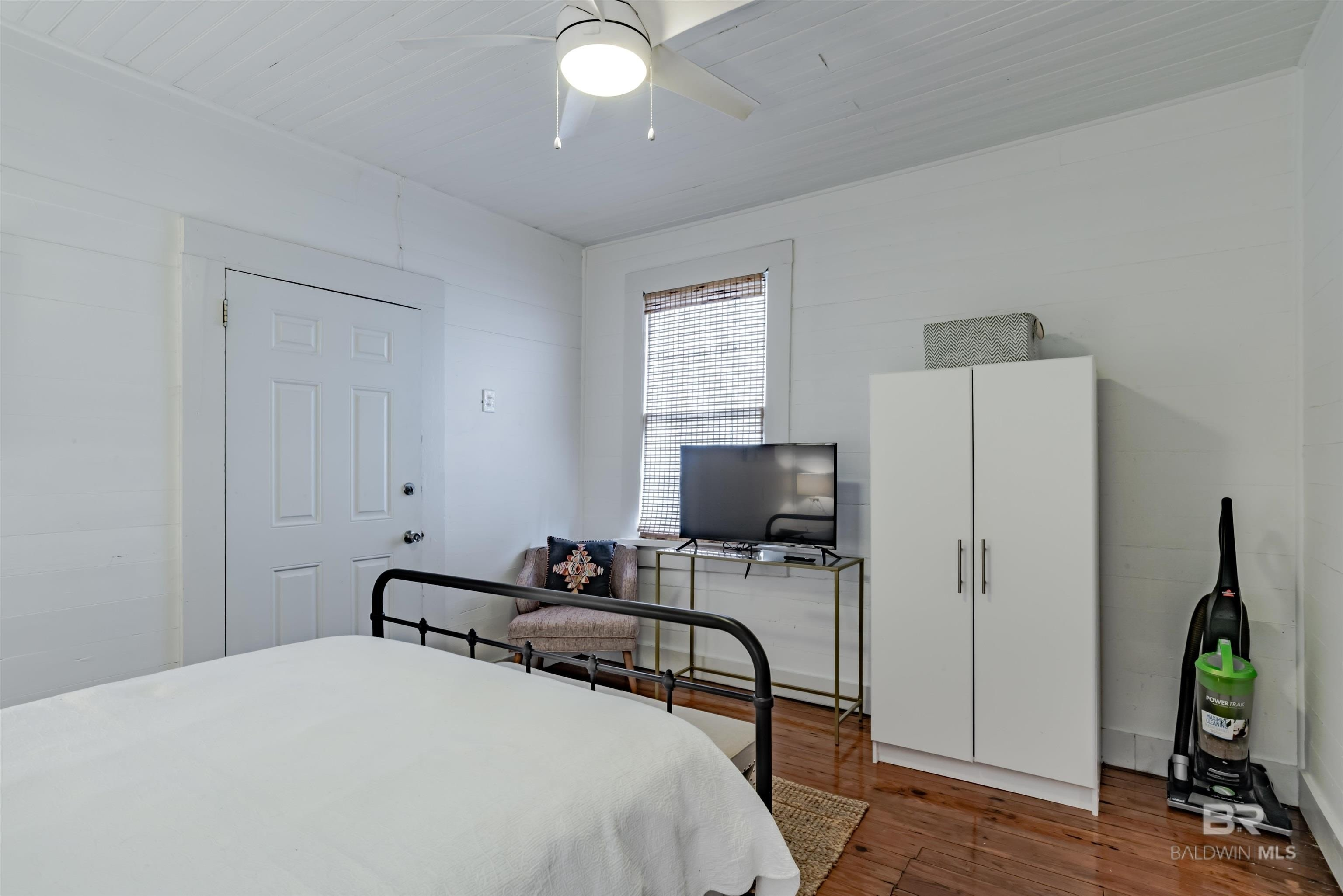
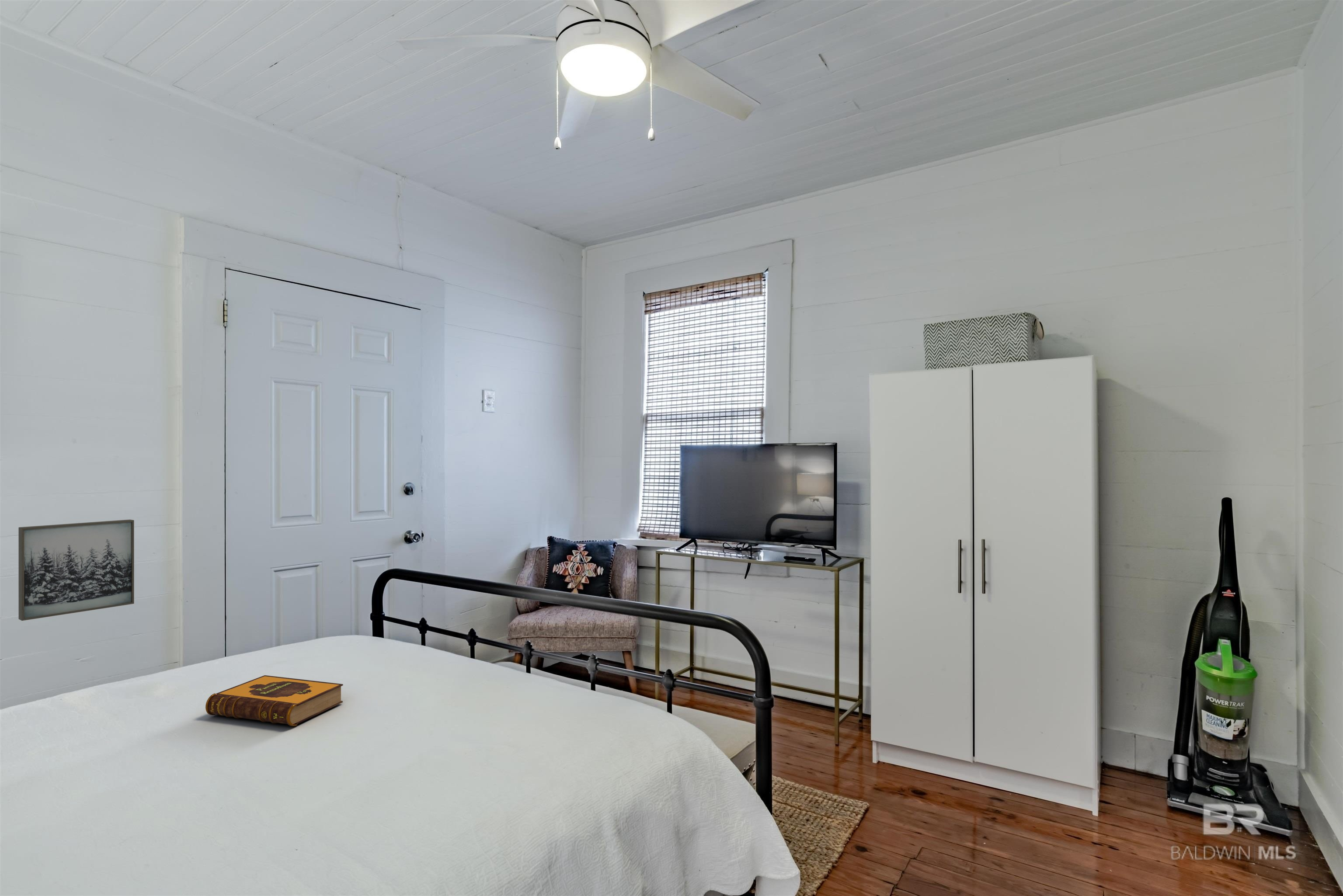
+ wall art (79, 567)
+ hardback book (275, 700)
